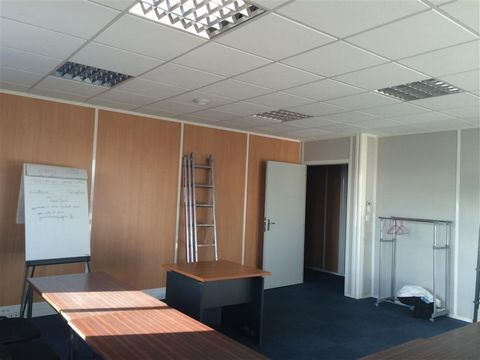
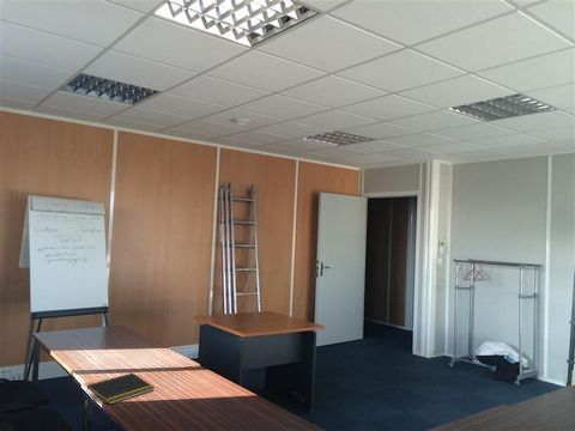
+ notepad (121, 387)
